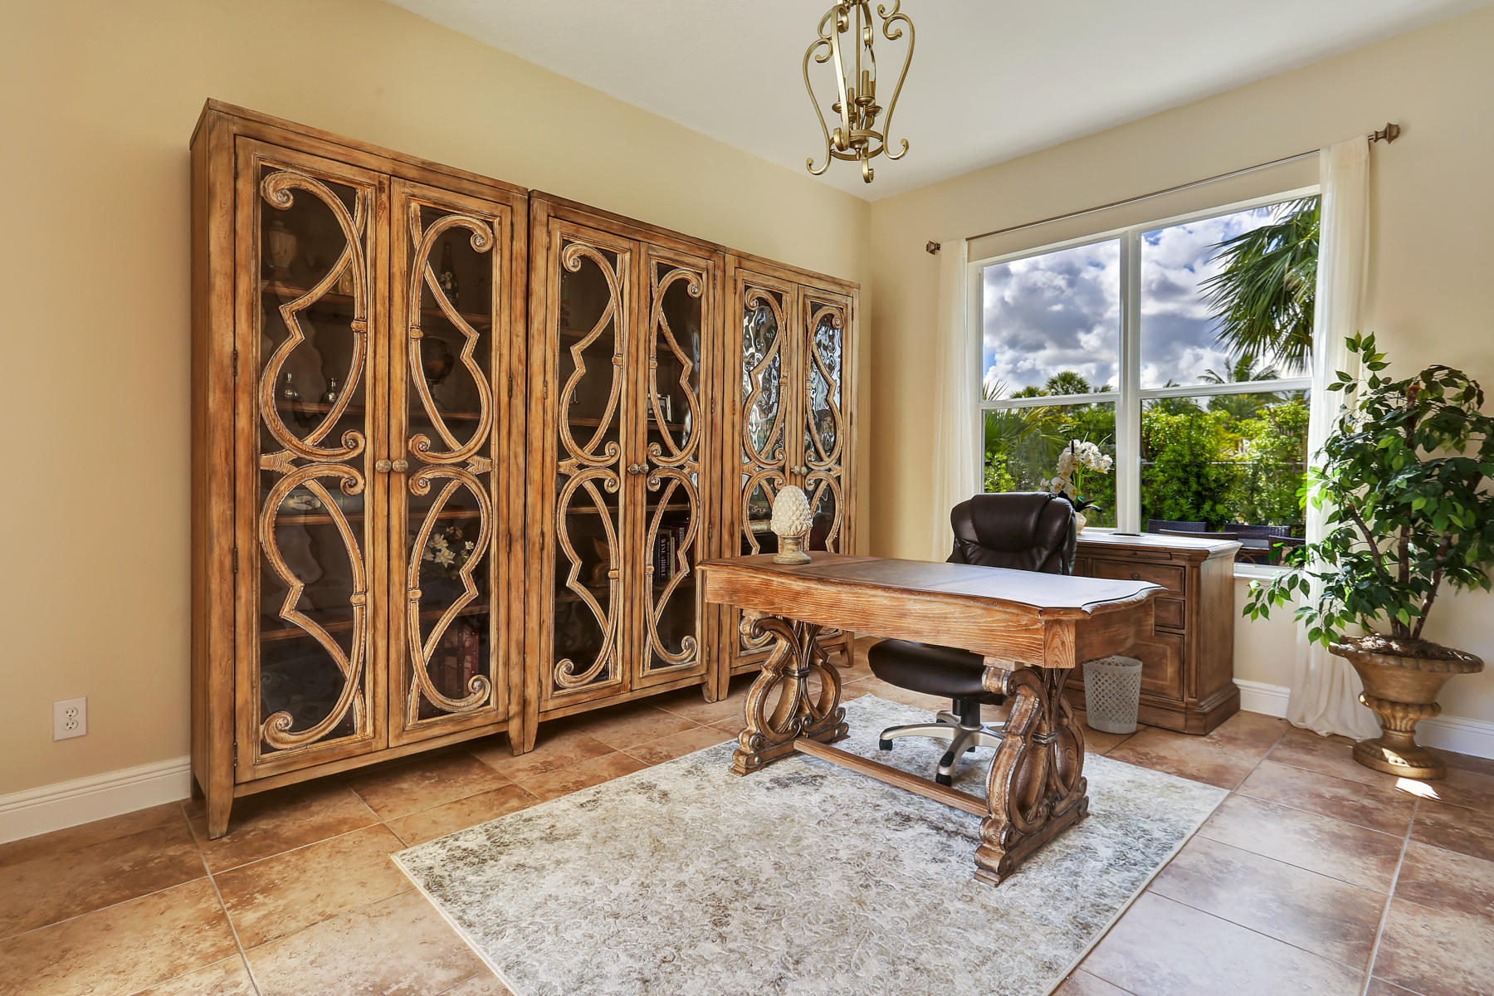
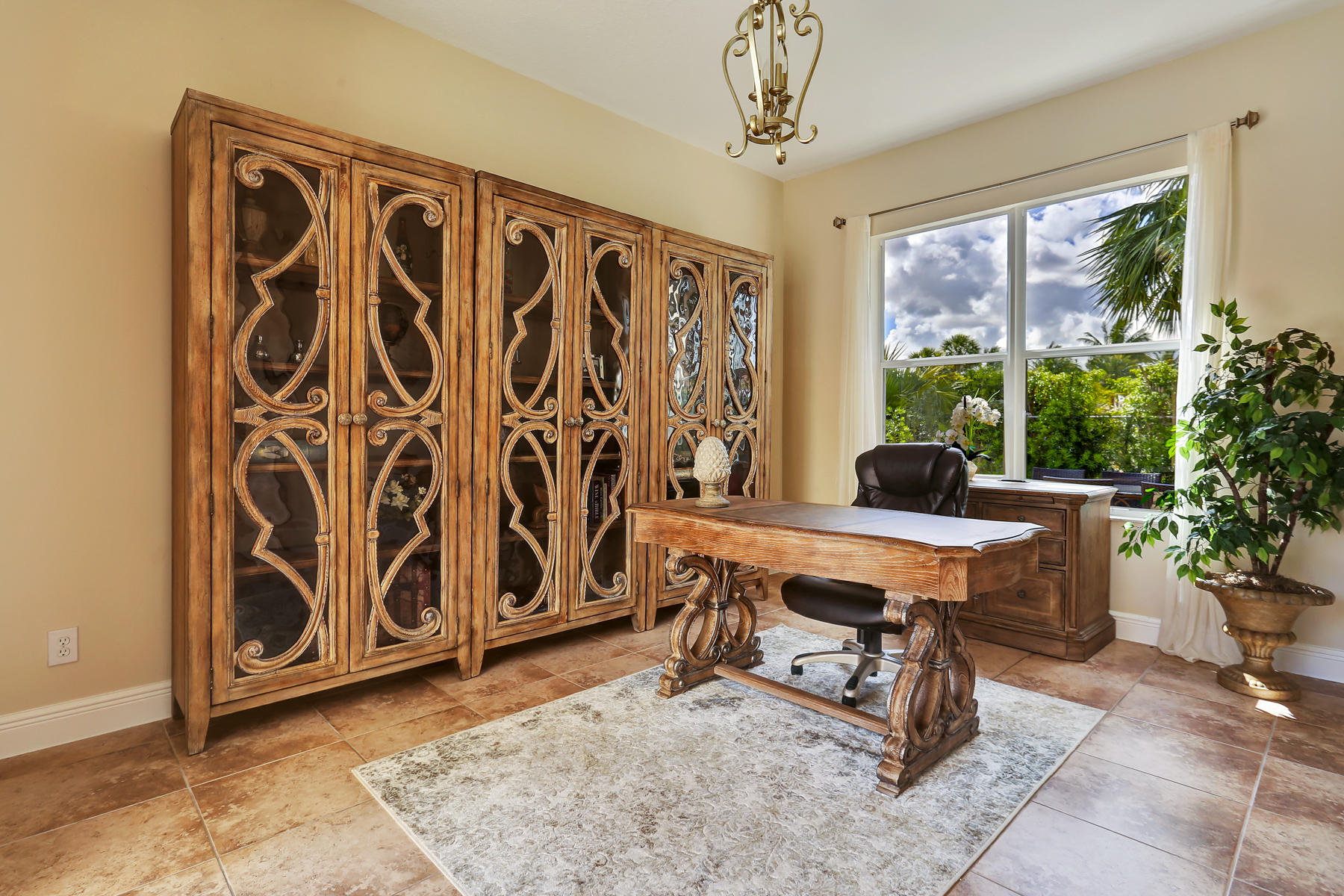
- wastebasket (1112, 693)
